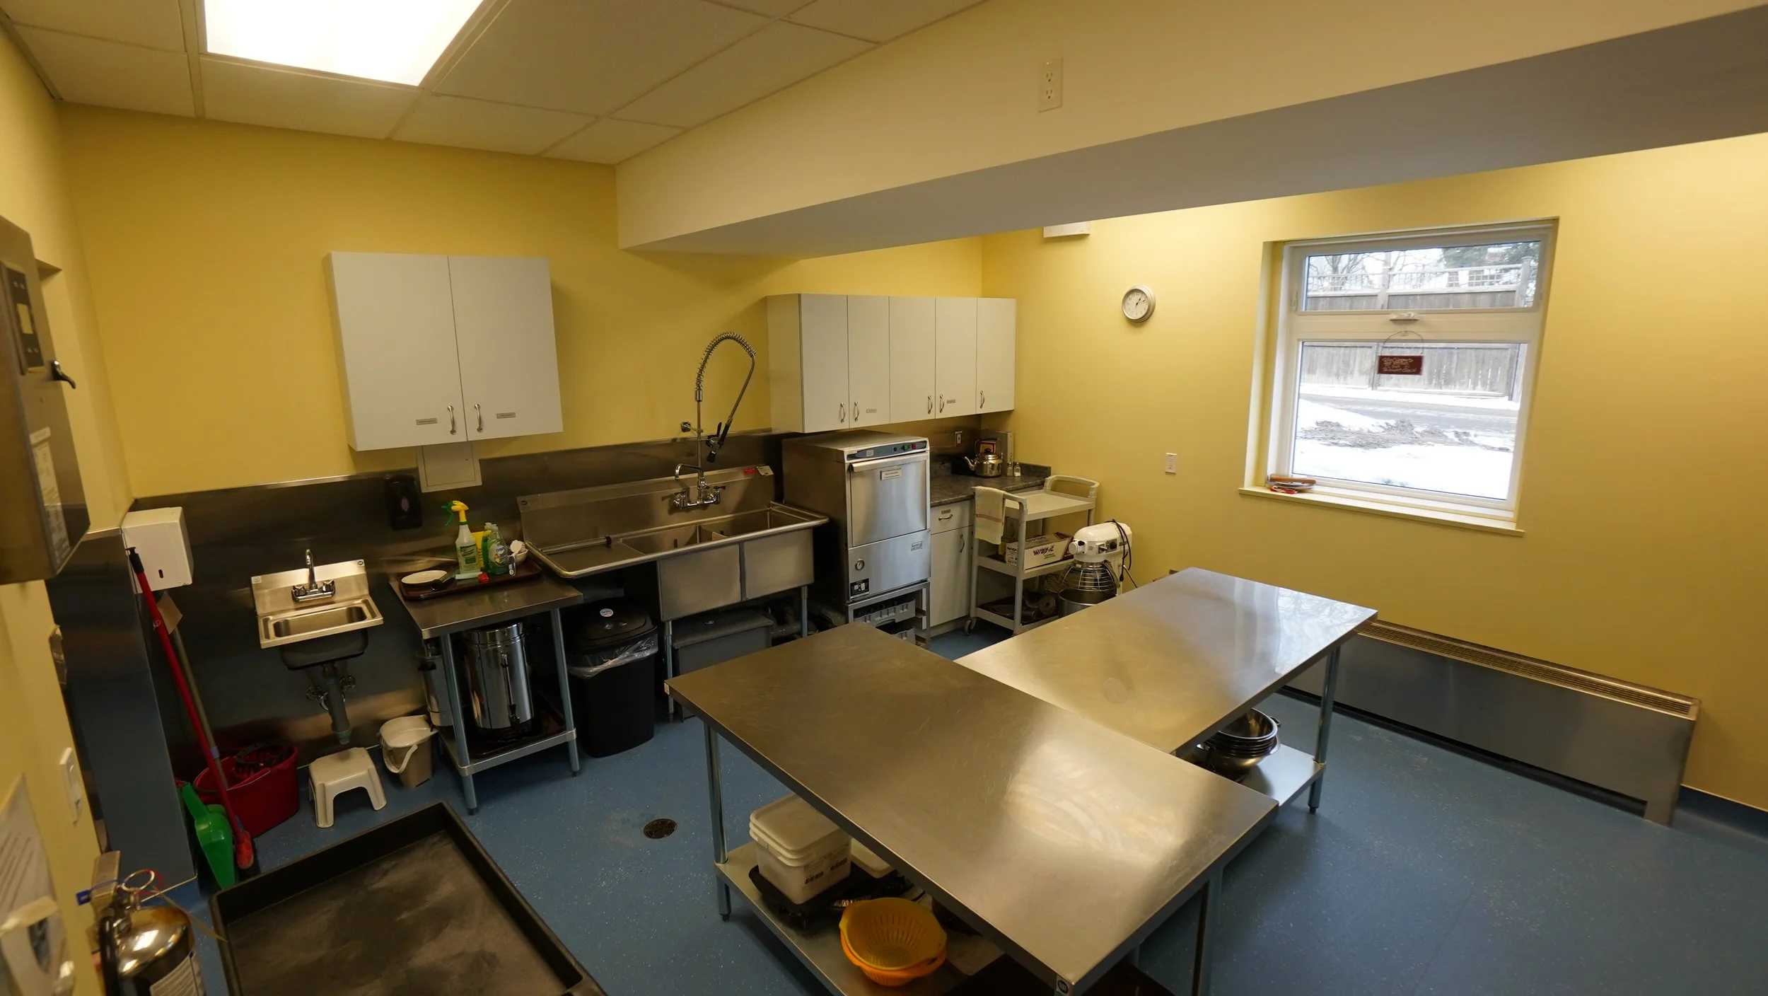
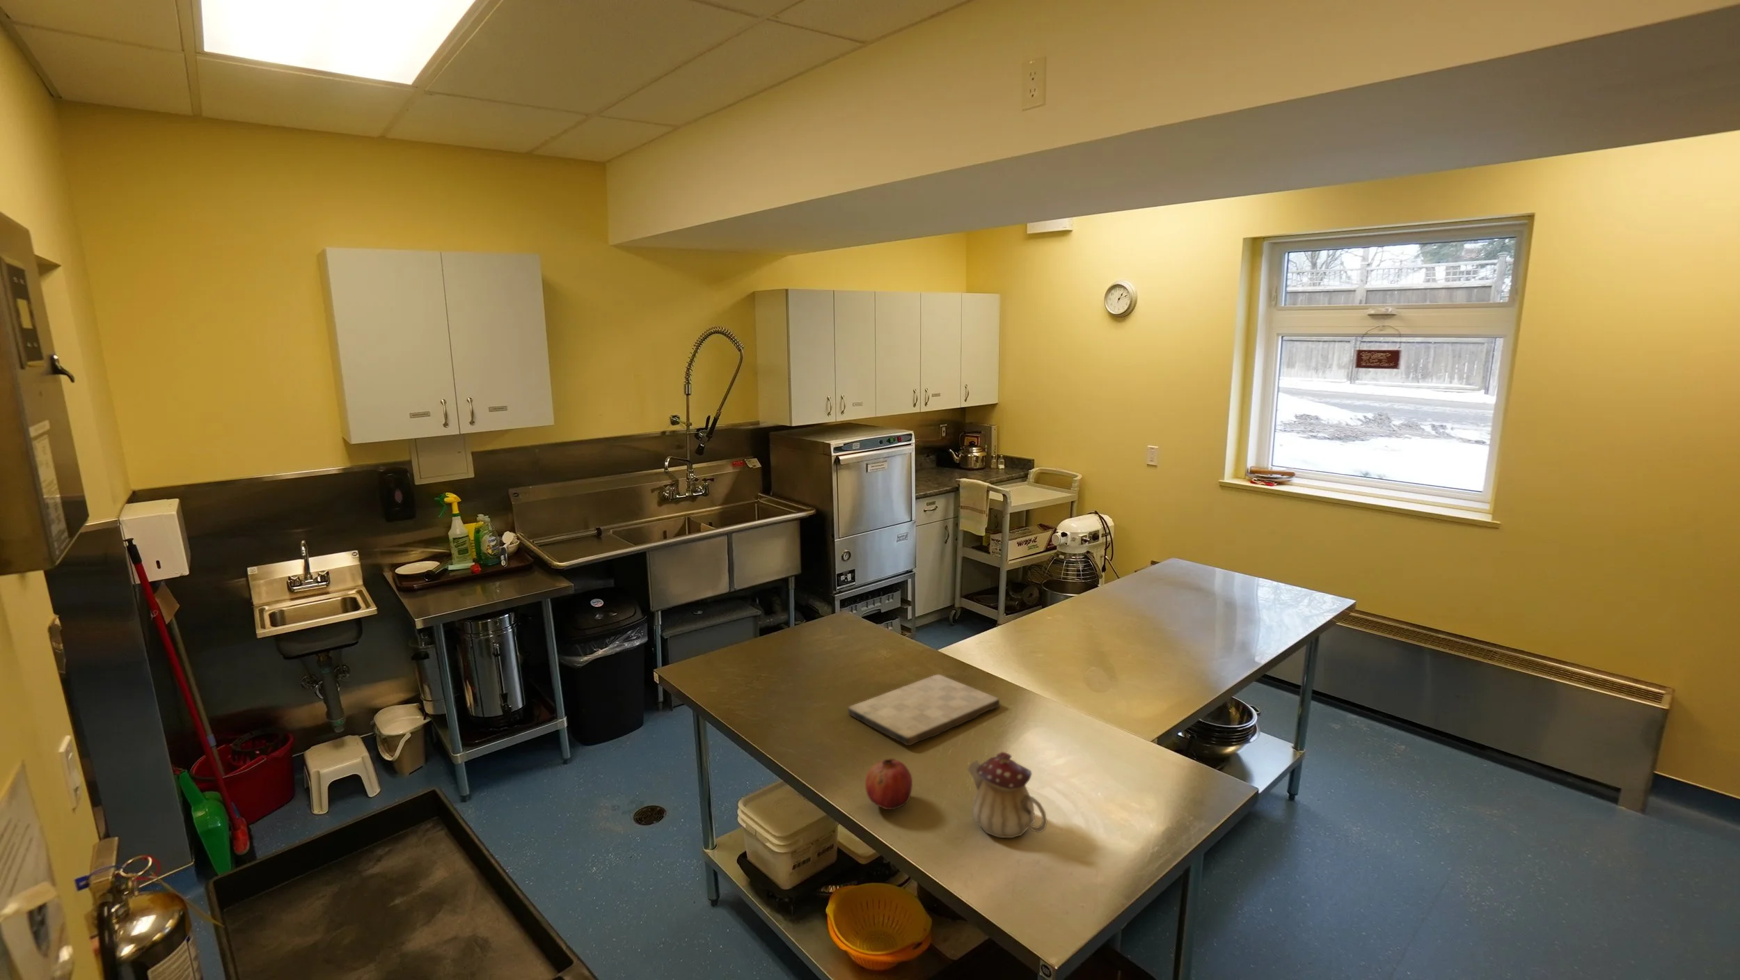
+ teapot (1007, 790)
+ cutting board (924, 706)
+ fruit (889, 783)
